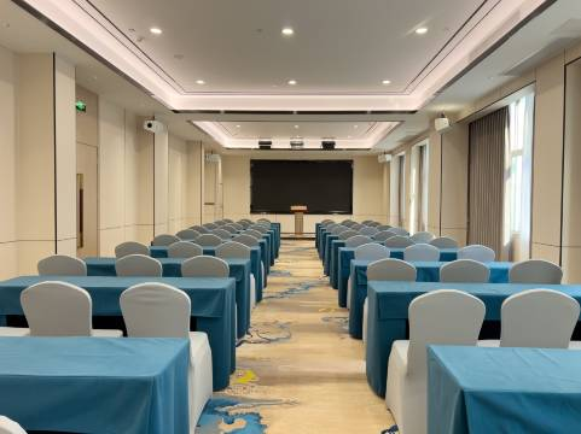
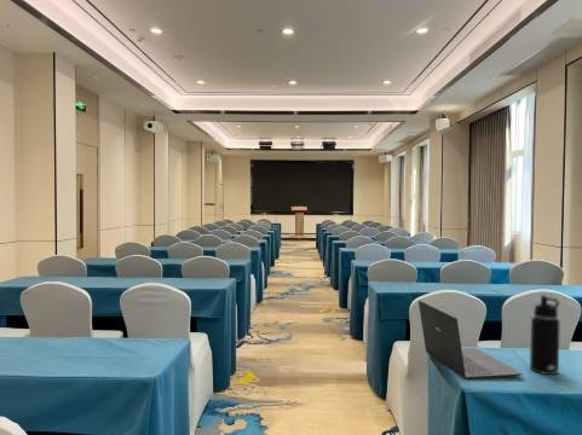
+ water bottle (546, 331)
+ laptop (459, 335)
